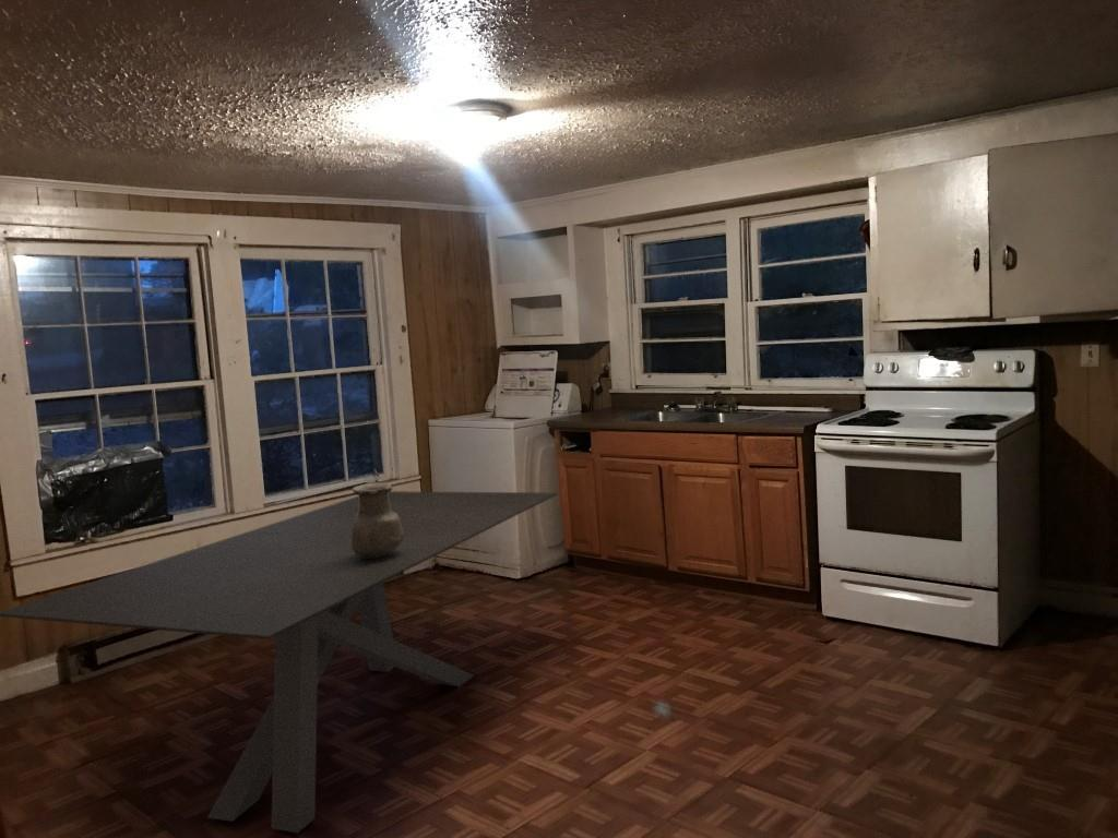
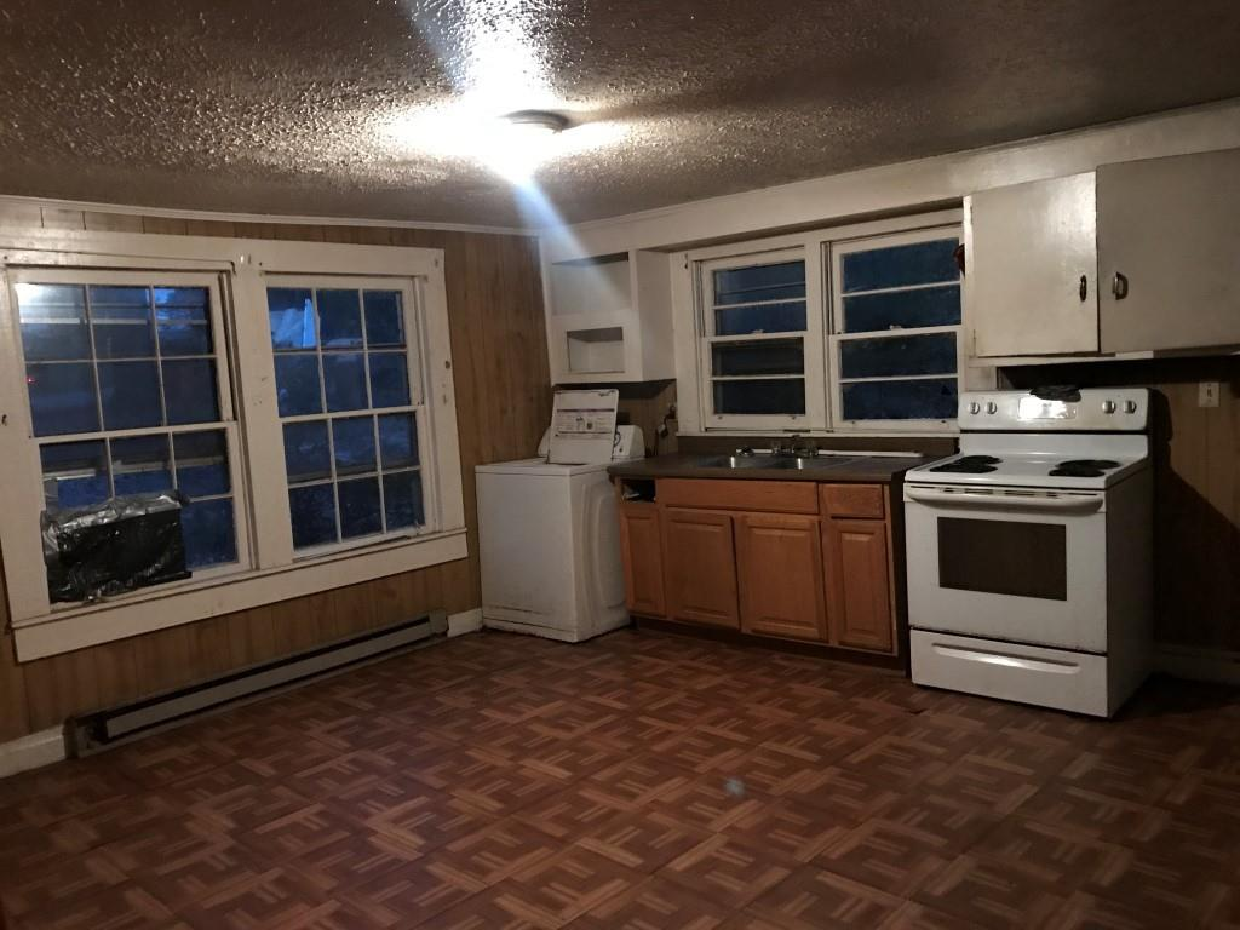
- vase (376, 519)
- dining table (346, 637)
